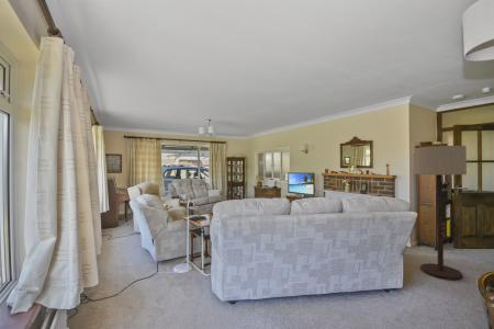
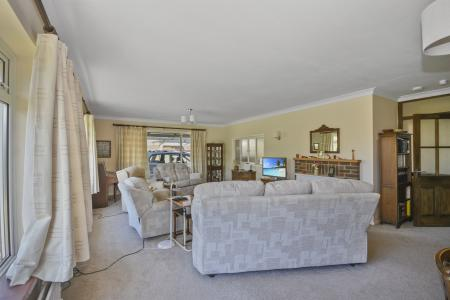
- floor lamp (439, 209)
